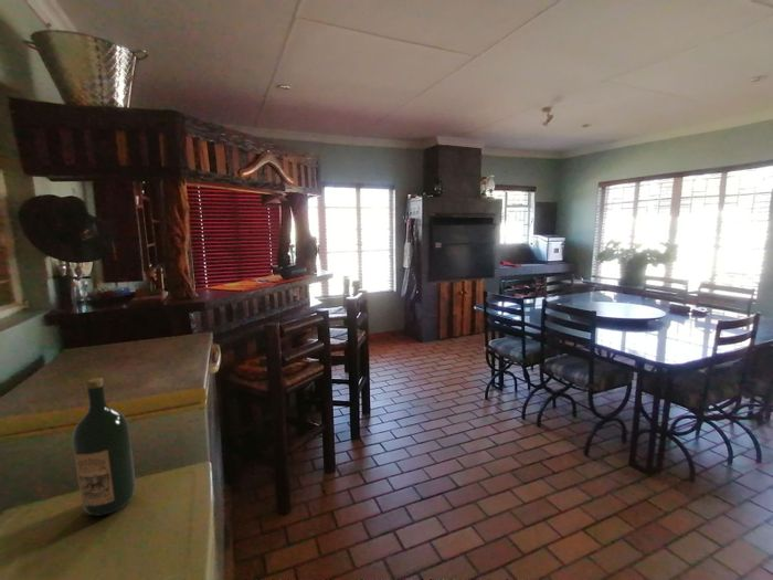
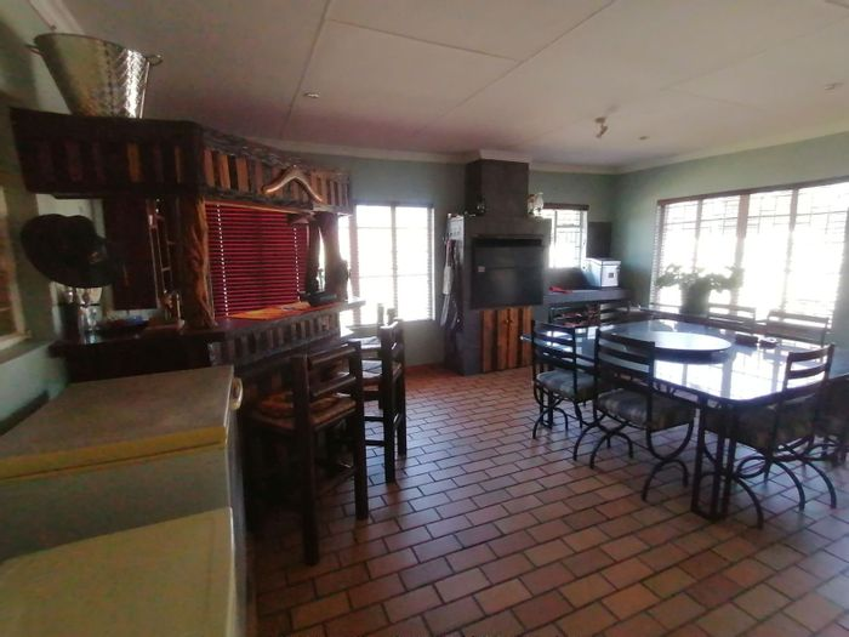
- wine bottle (103, 443)
